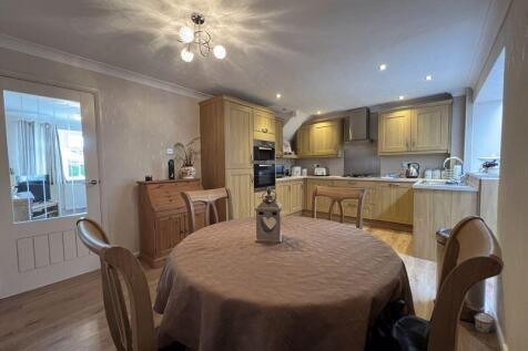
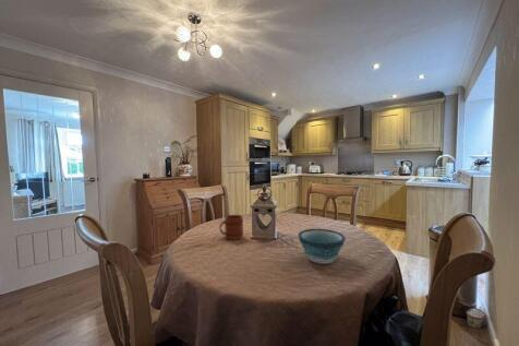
+ mug (231, 226)
+ bowl (321, 247)
